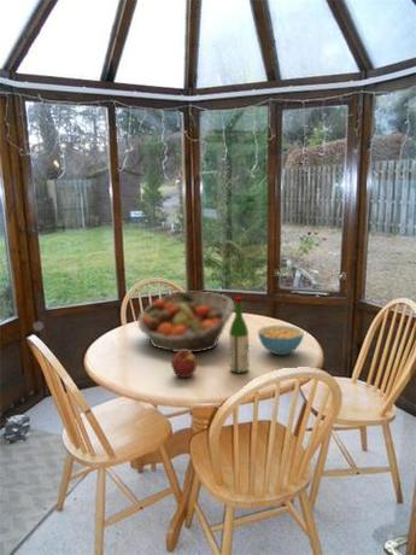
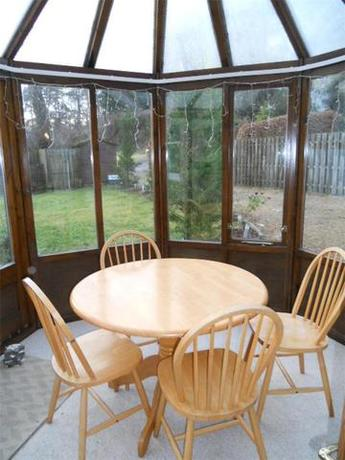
- fruit basket (184, 320)
- cereal bowl (280, 341)
- wine bottle (239, 334)
- apple (184, 363)
